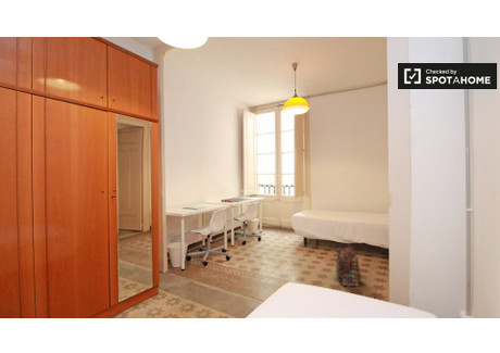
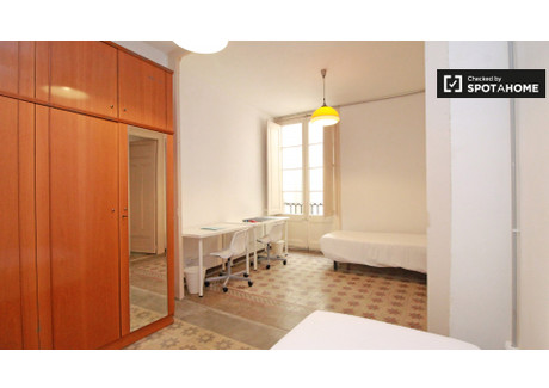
- backpack (347, 262)
